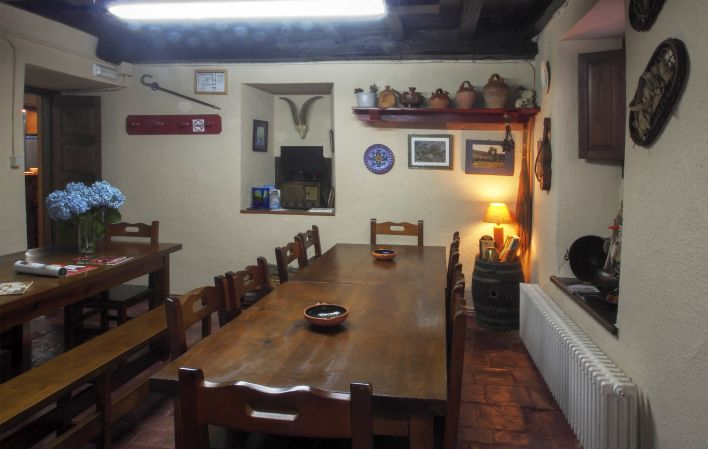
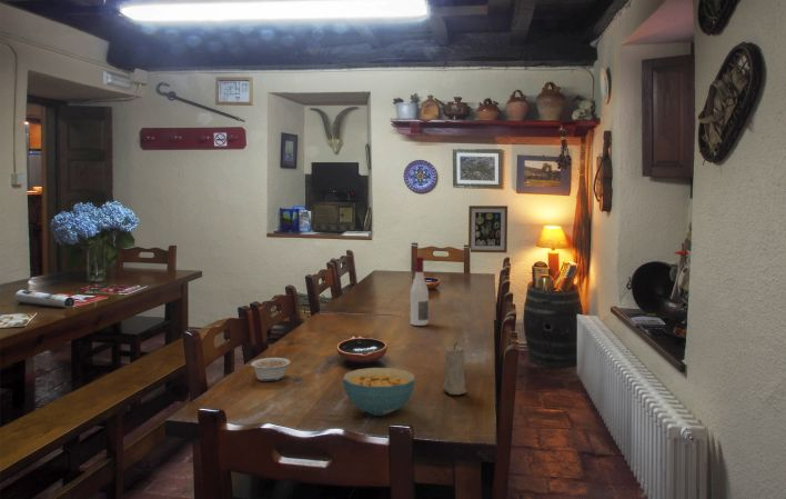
+ wall art (487, 229)
+ alcohol (419, 290)
+ cereal bowl (379, 393)
+ candle (454, 367)
+ legume (270, 368)
